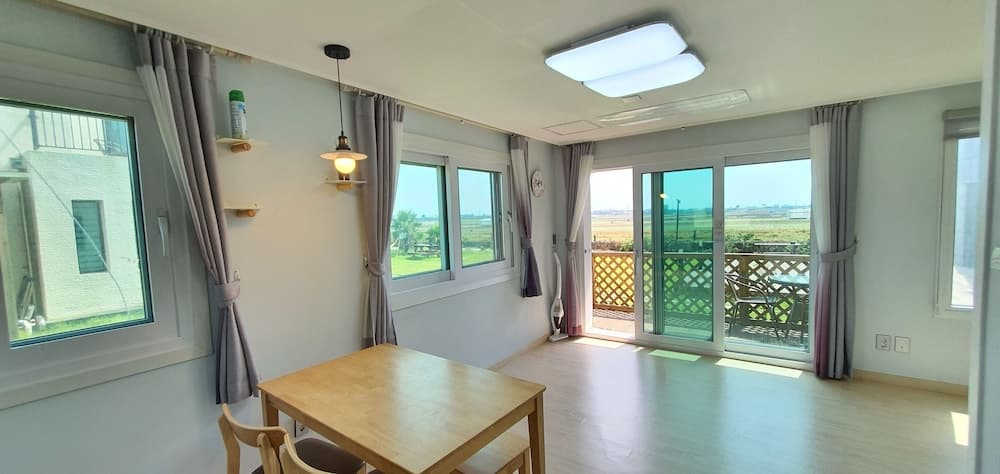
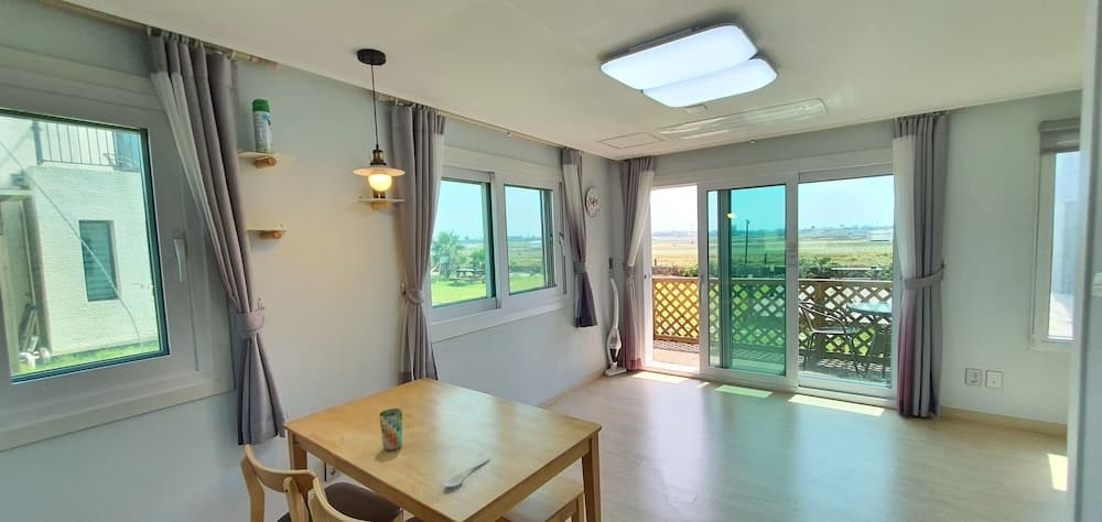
+ cup (391, 429)
+ spoon (468, 469)
